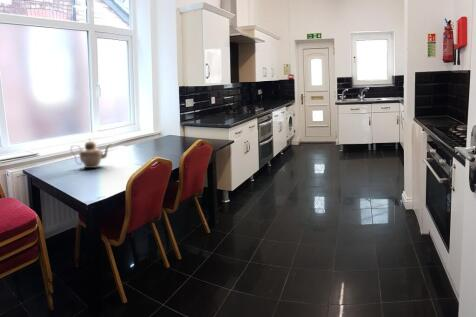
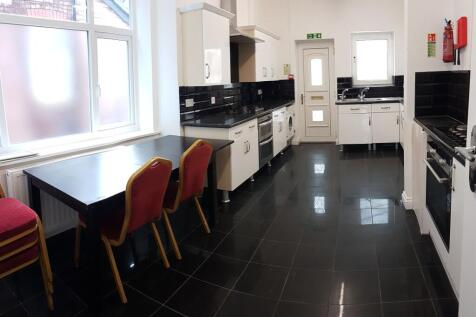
- teapot (92, 152)
